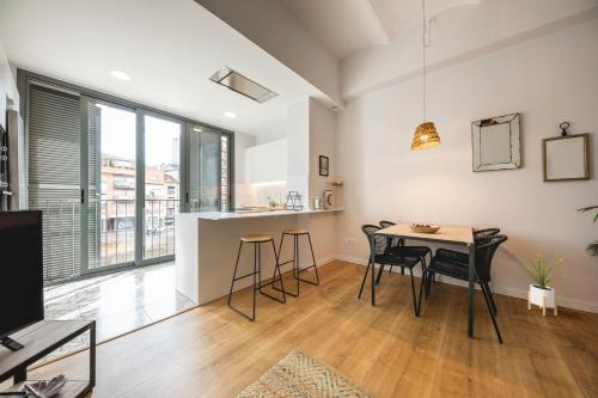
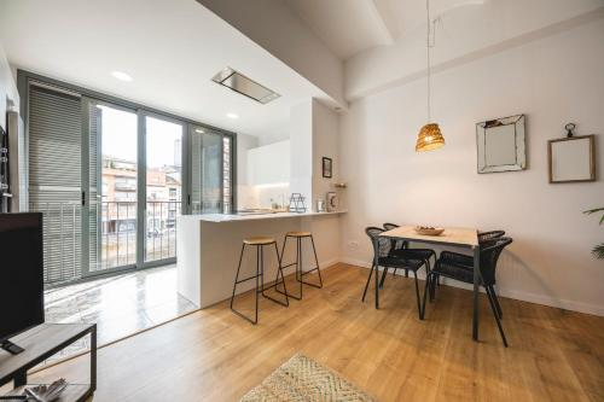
- house plant (542, 280)
